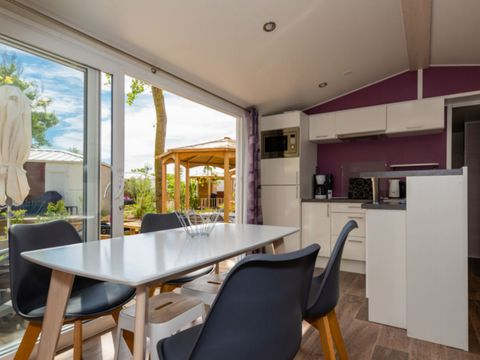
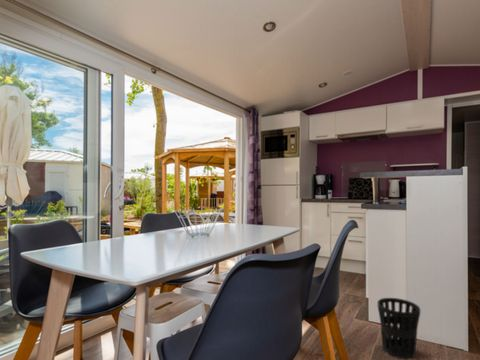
+ wastebasket (397, 327)
